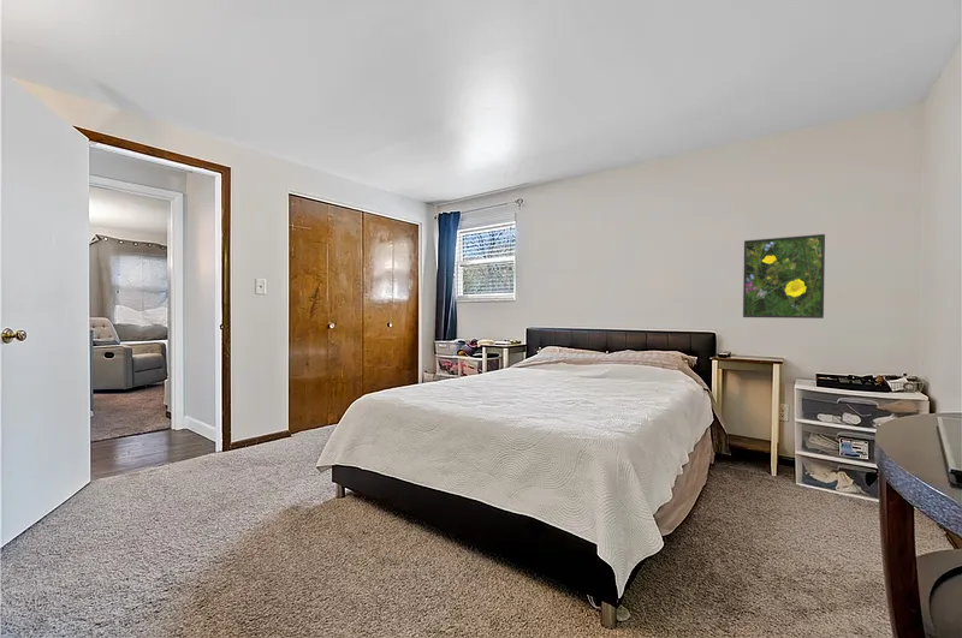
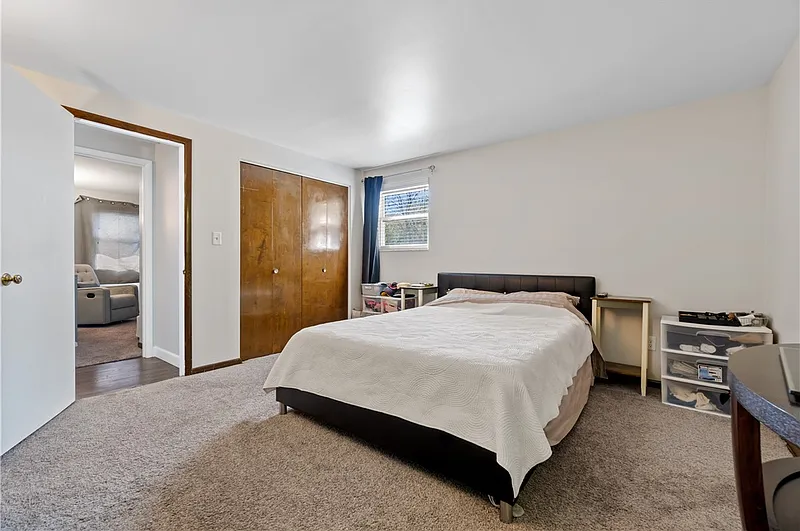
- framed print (782, 278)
